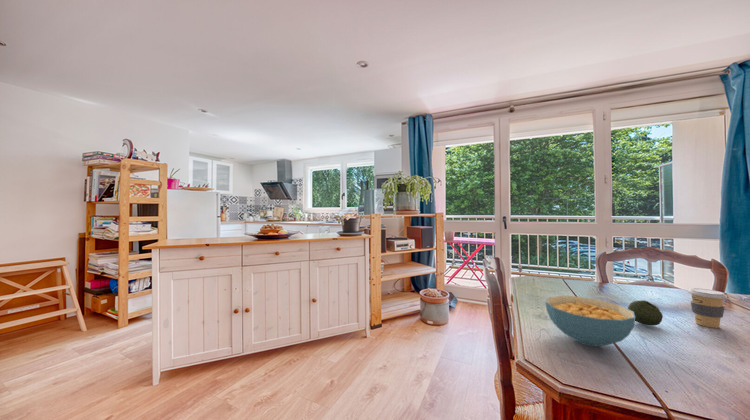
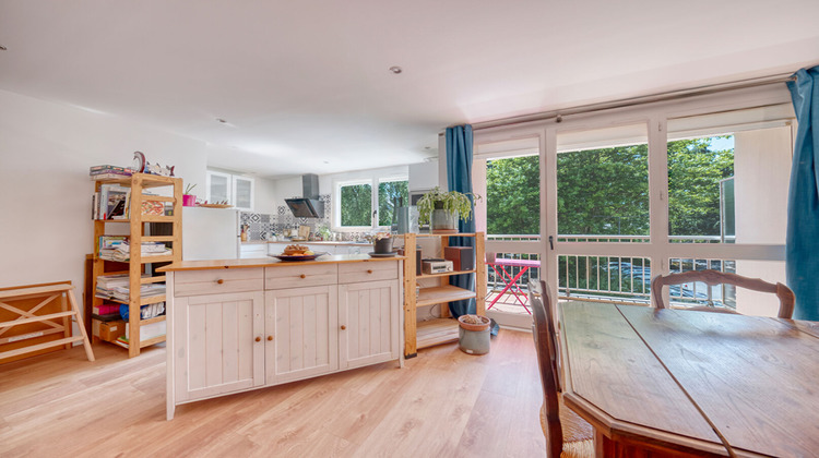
- coffee cup (707, 307)
- cereal bowl (587, 323)
- fruit (644, 312)
